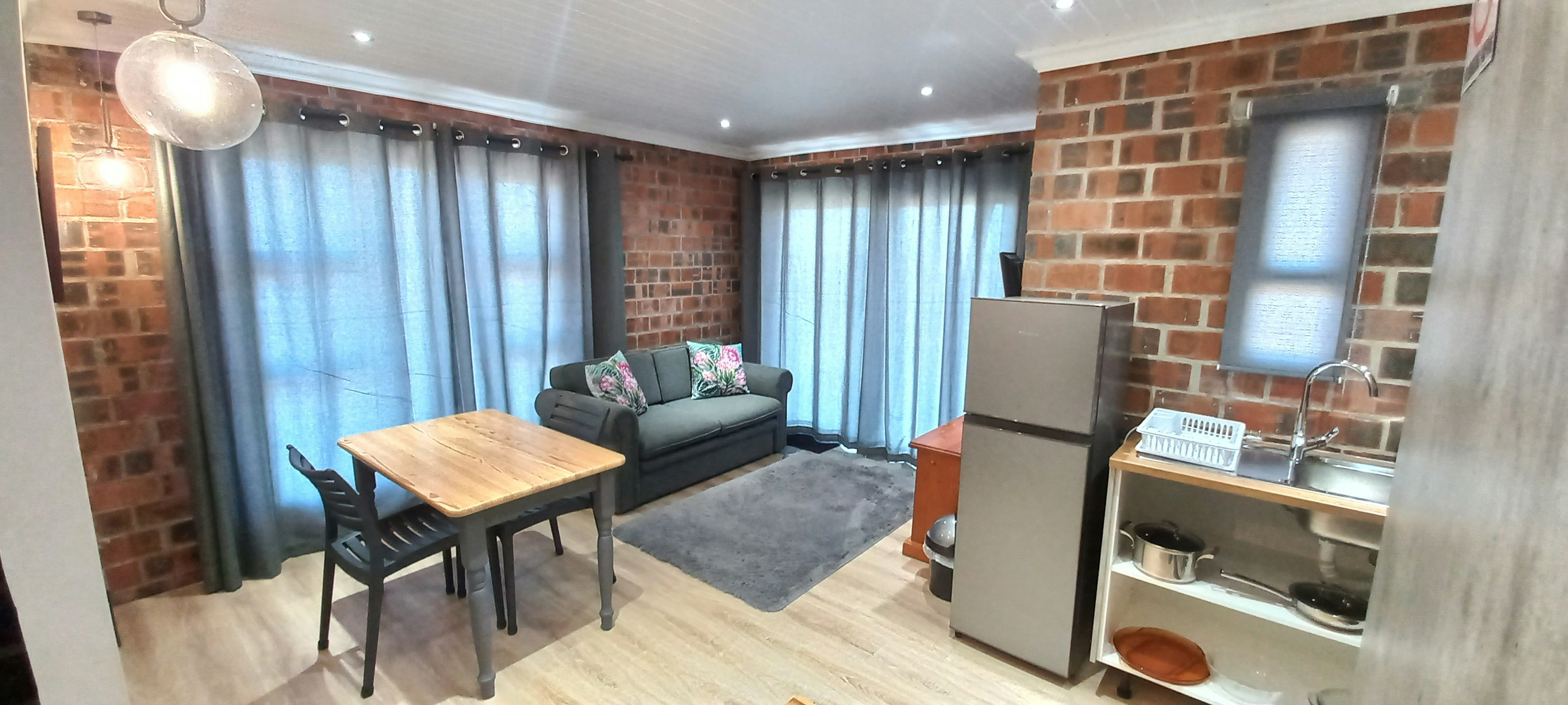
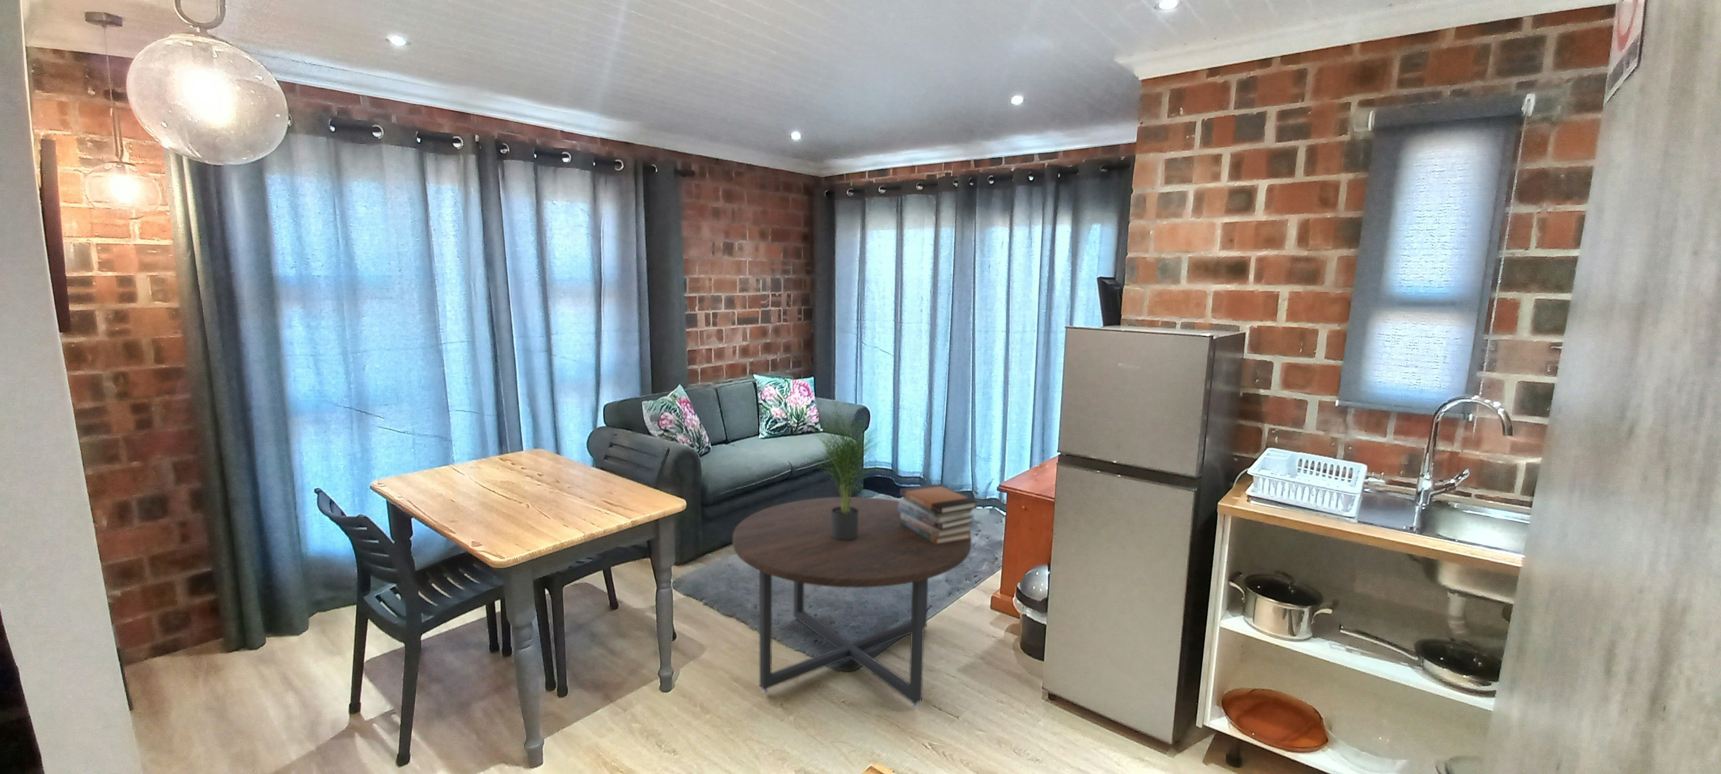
+ book stack (935, 512)
+ potted plant (850, 471)
+ coffee table (852, 587)
